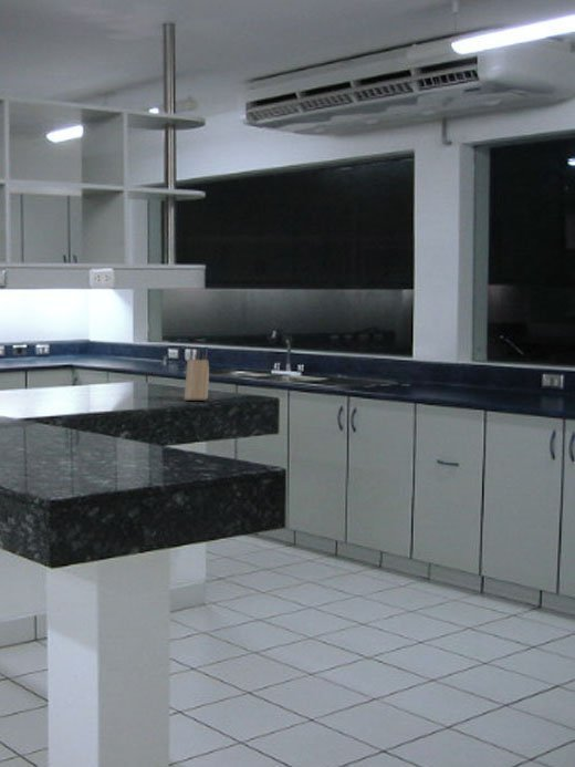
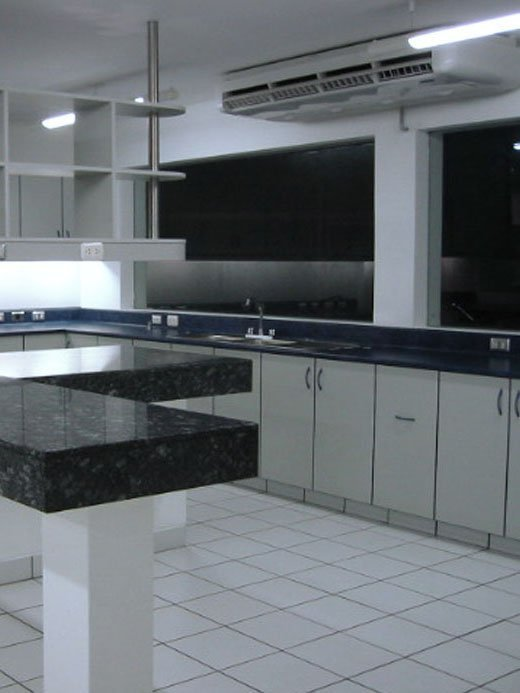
- knife block (197, 372)
